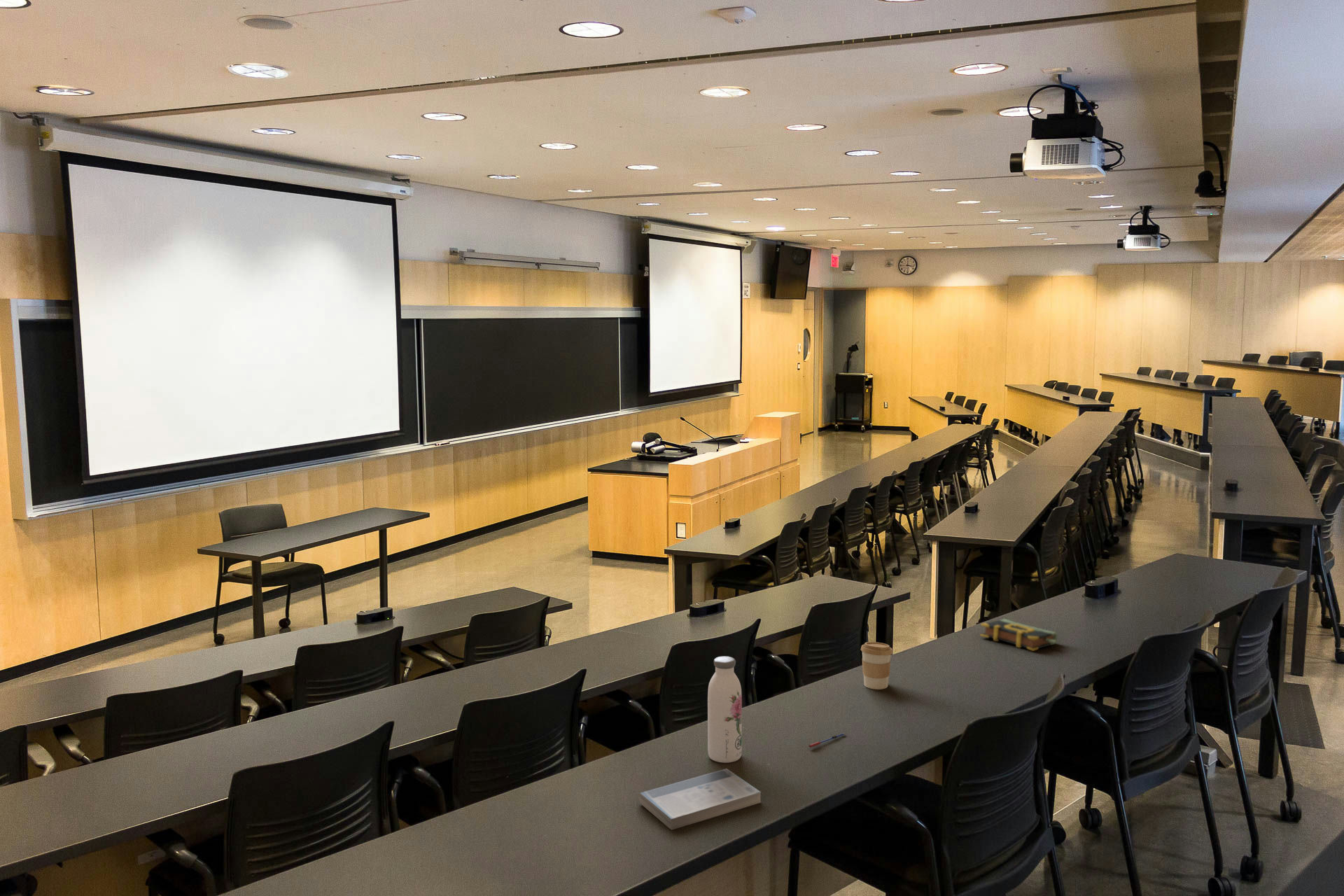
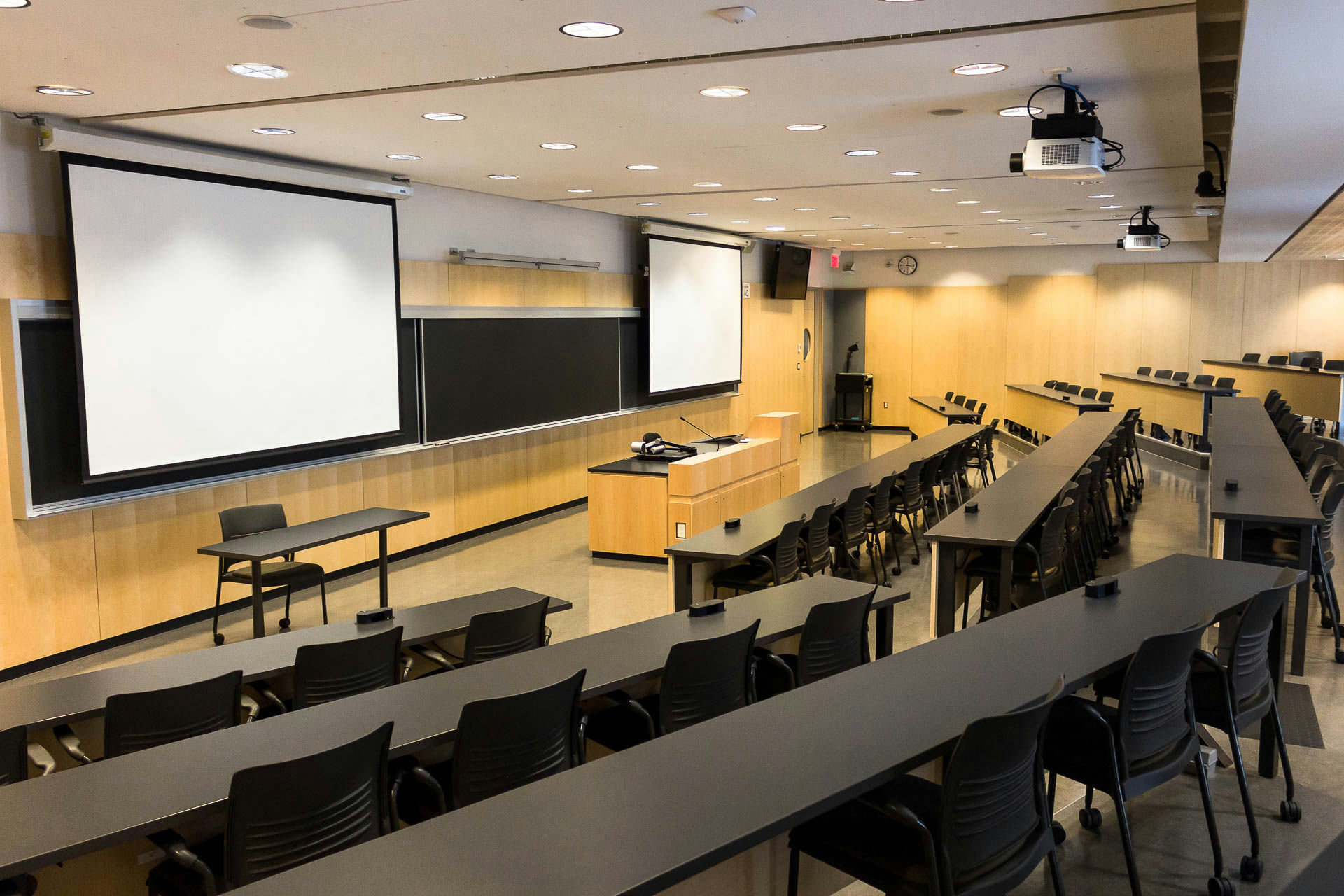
- book (699, 797)
- book (1023, 634)
- water bottle (724, 707)
- coffee cup (876, 664)
- pen (827, 739)
